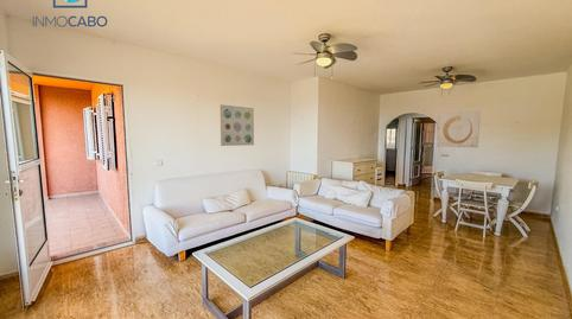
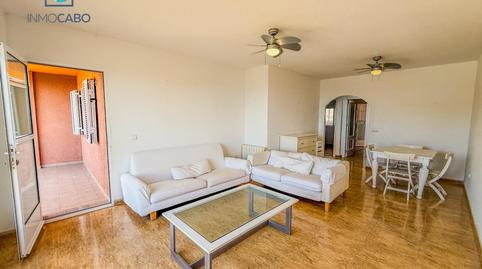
- wall art (237, 126)
- wall art (457, 129)
